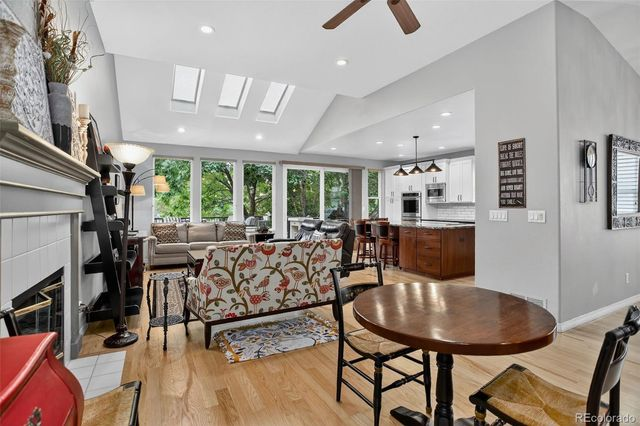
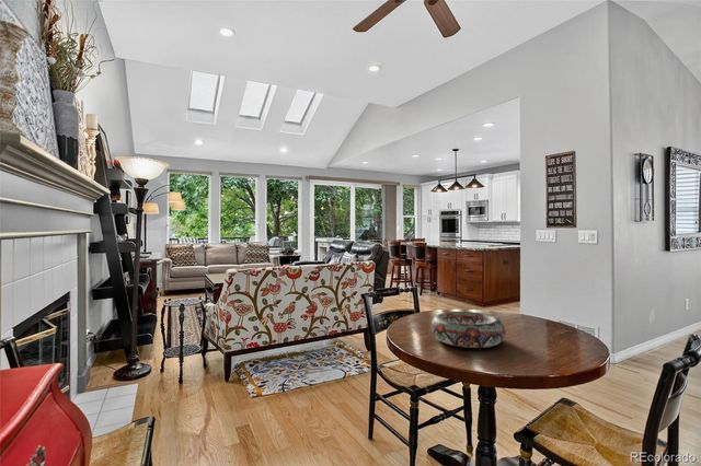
+ decorative bowl (467, 328)
